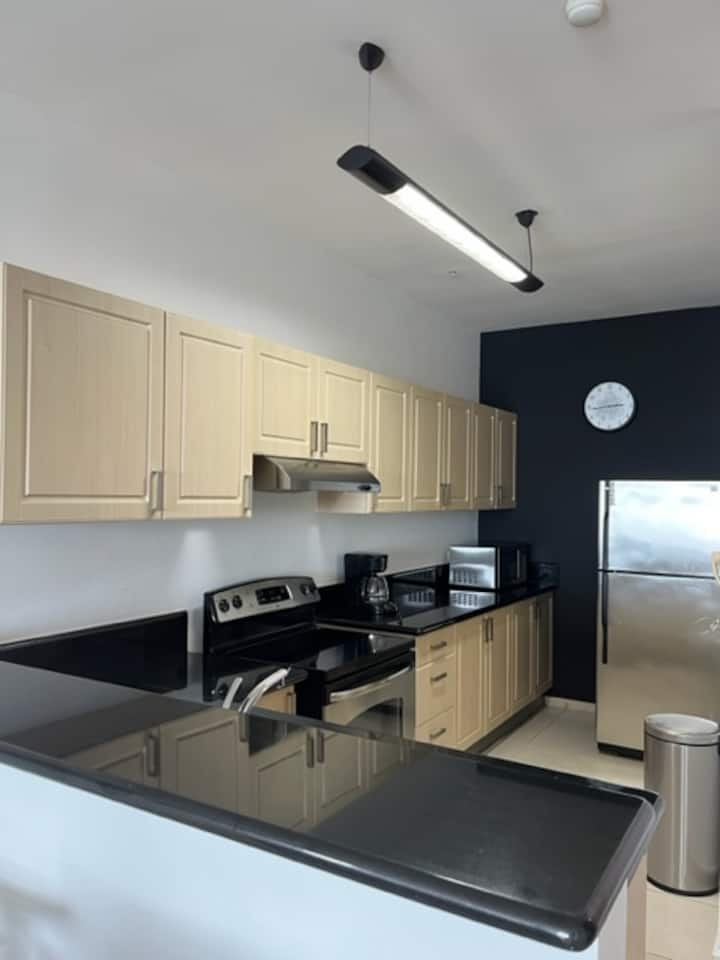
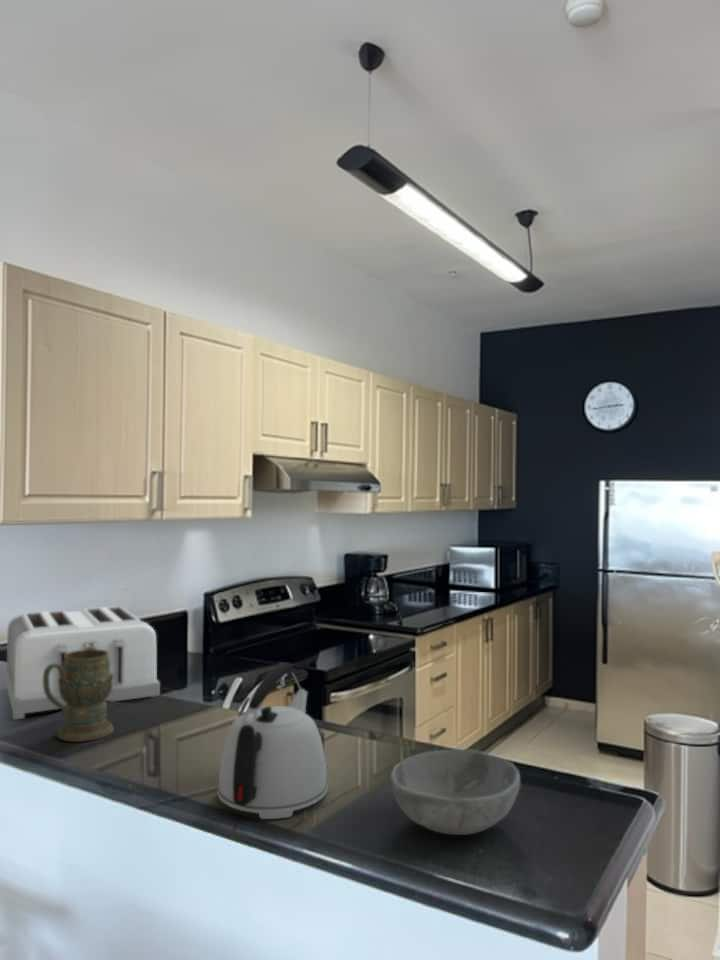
+ bowl (454, 797)
+ mug (77, 695)
+ toaster (78, 650)
+ kettle (275, 729)
